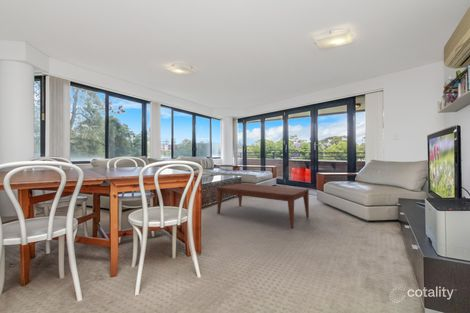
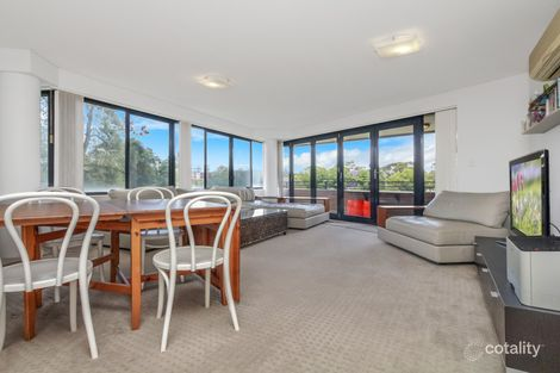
- coffee table (261, 197)
